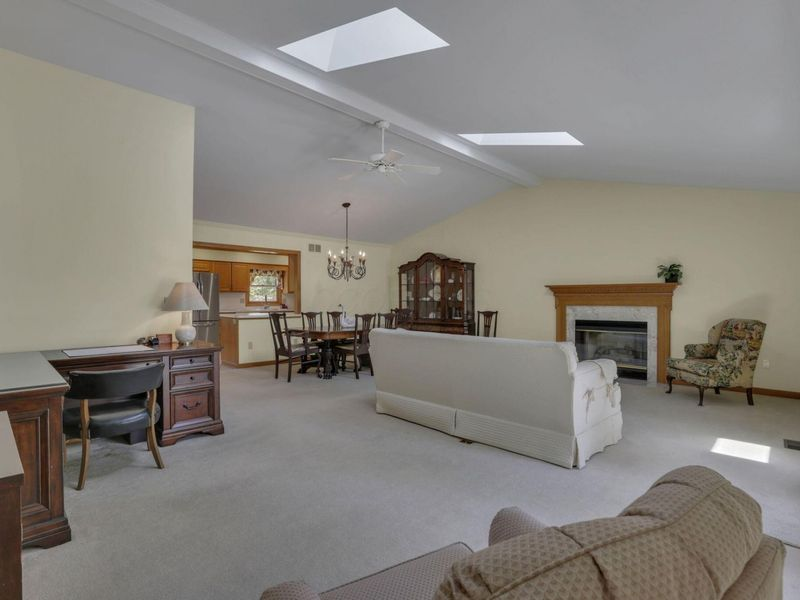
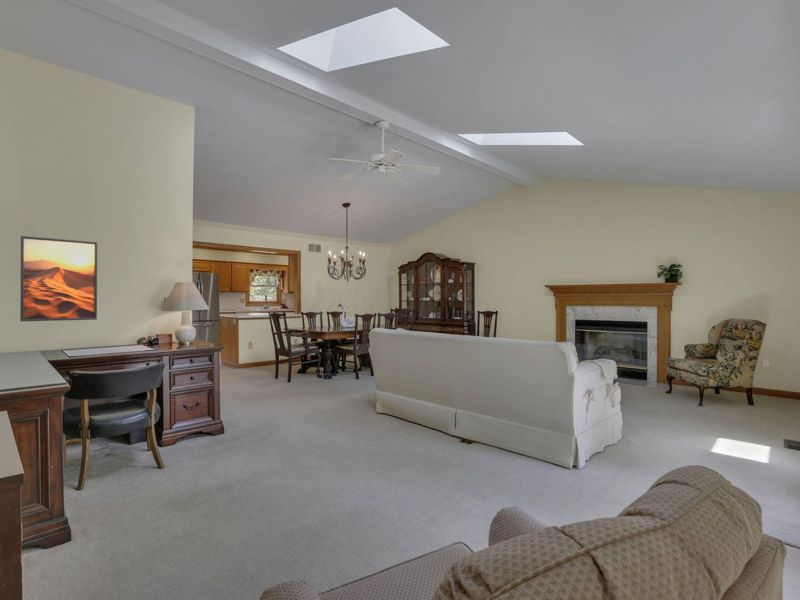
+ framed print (60, 279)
